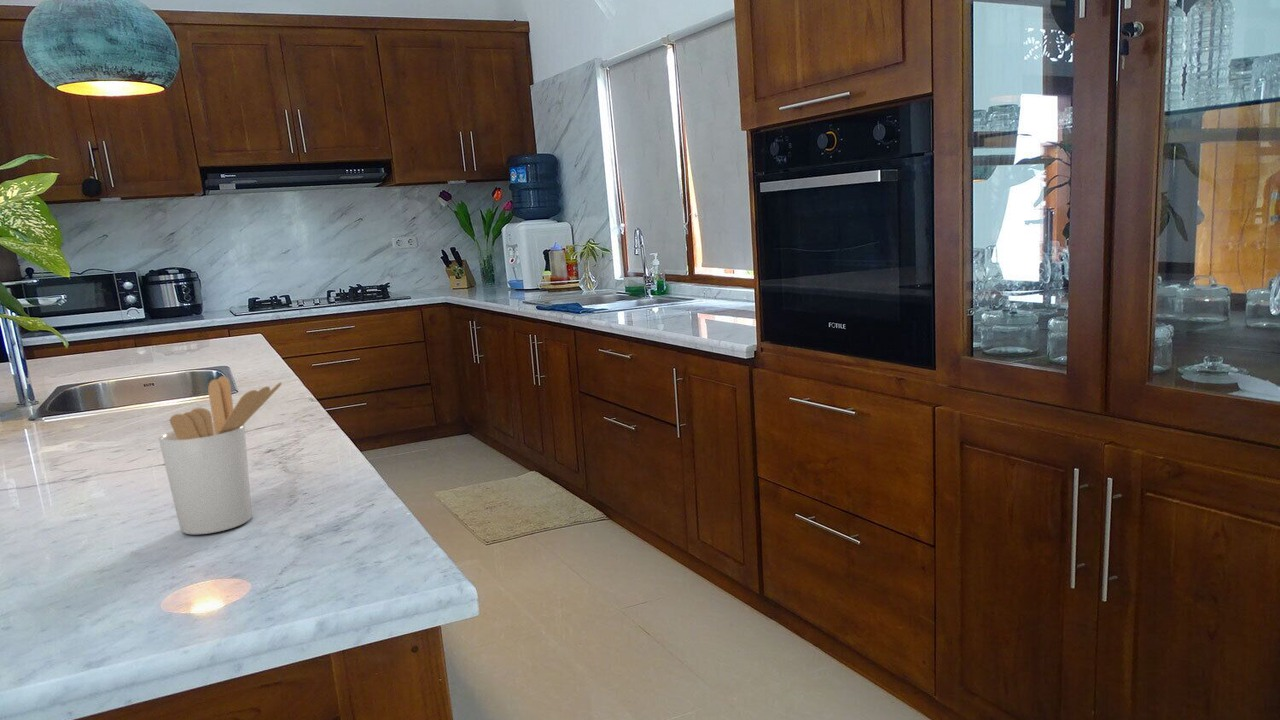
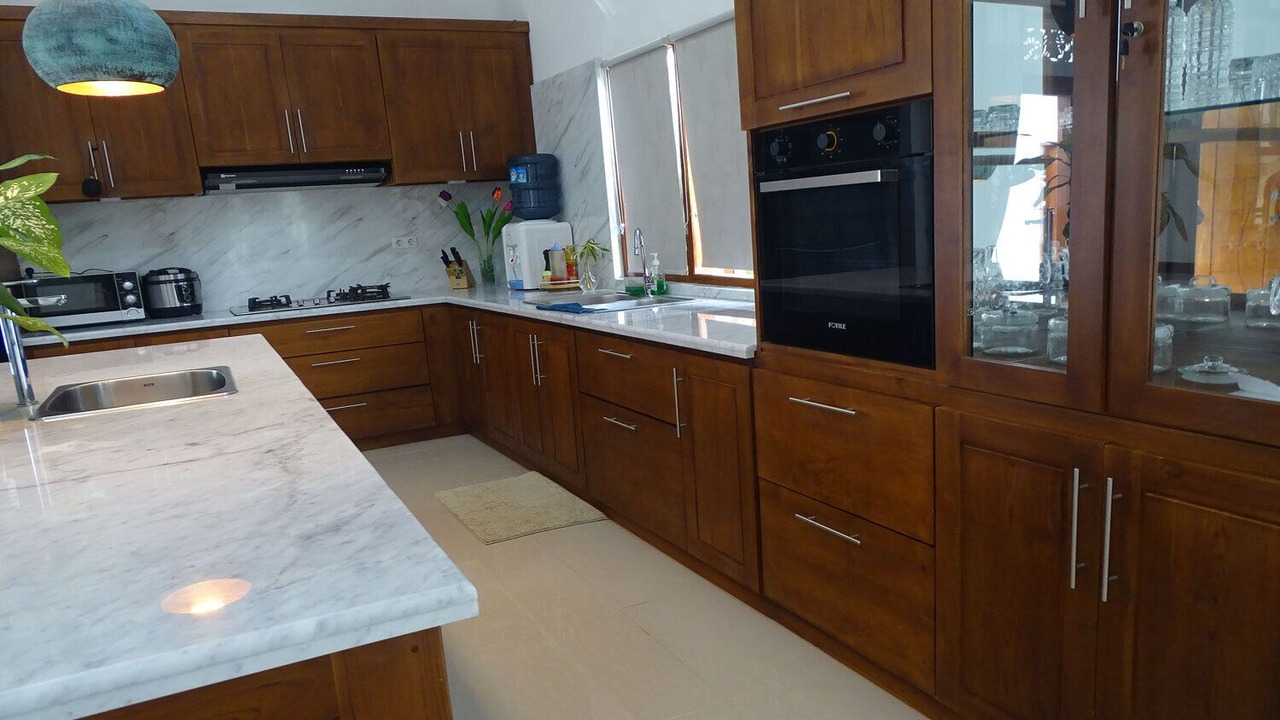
- utensil holder (226, 453)
